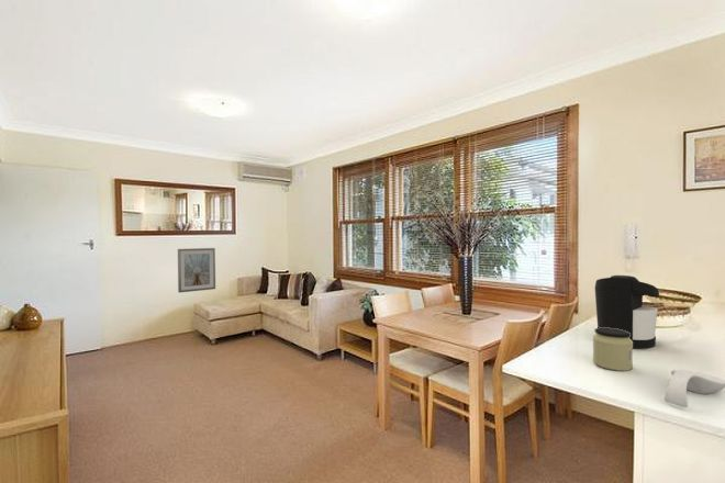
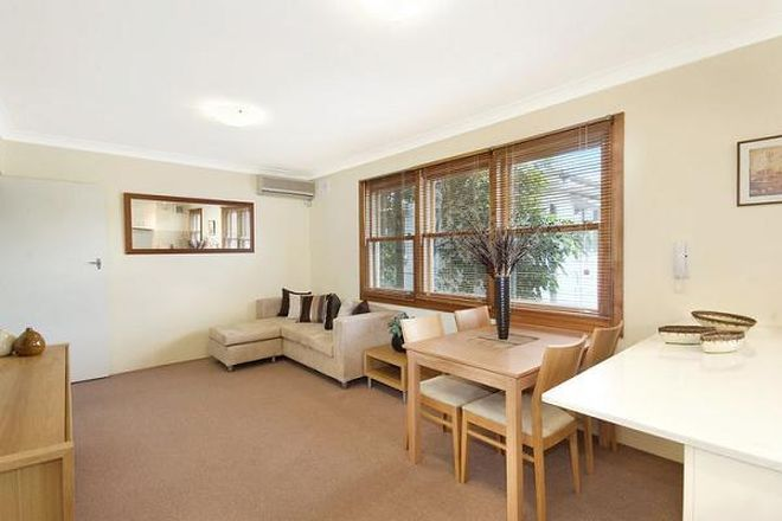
- jar (612, 348)
- picture frame (197, 269)
- spoon rest (691, 381)
- coffee maker (626, 307)
